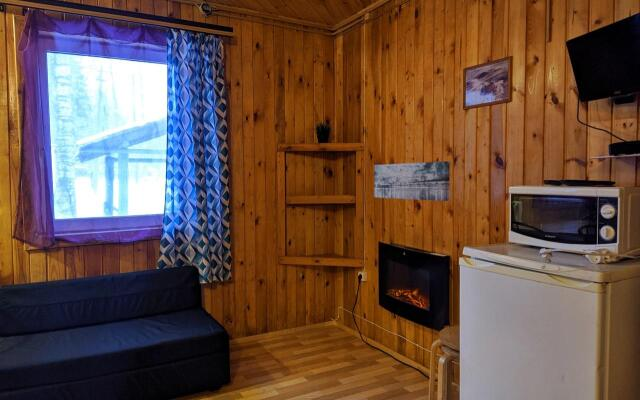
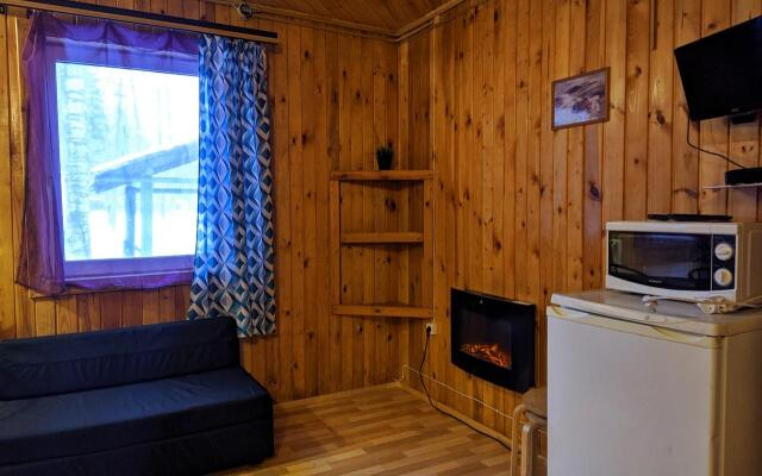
- wall art (408, 181)
